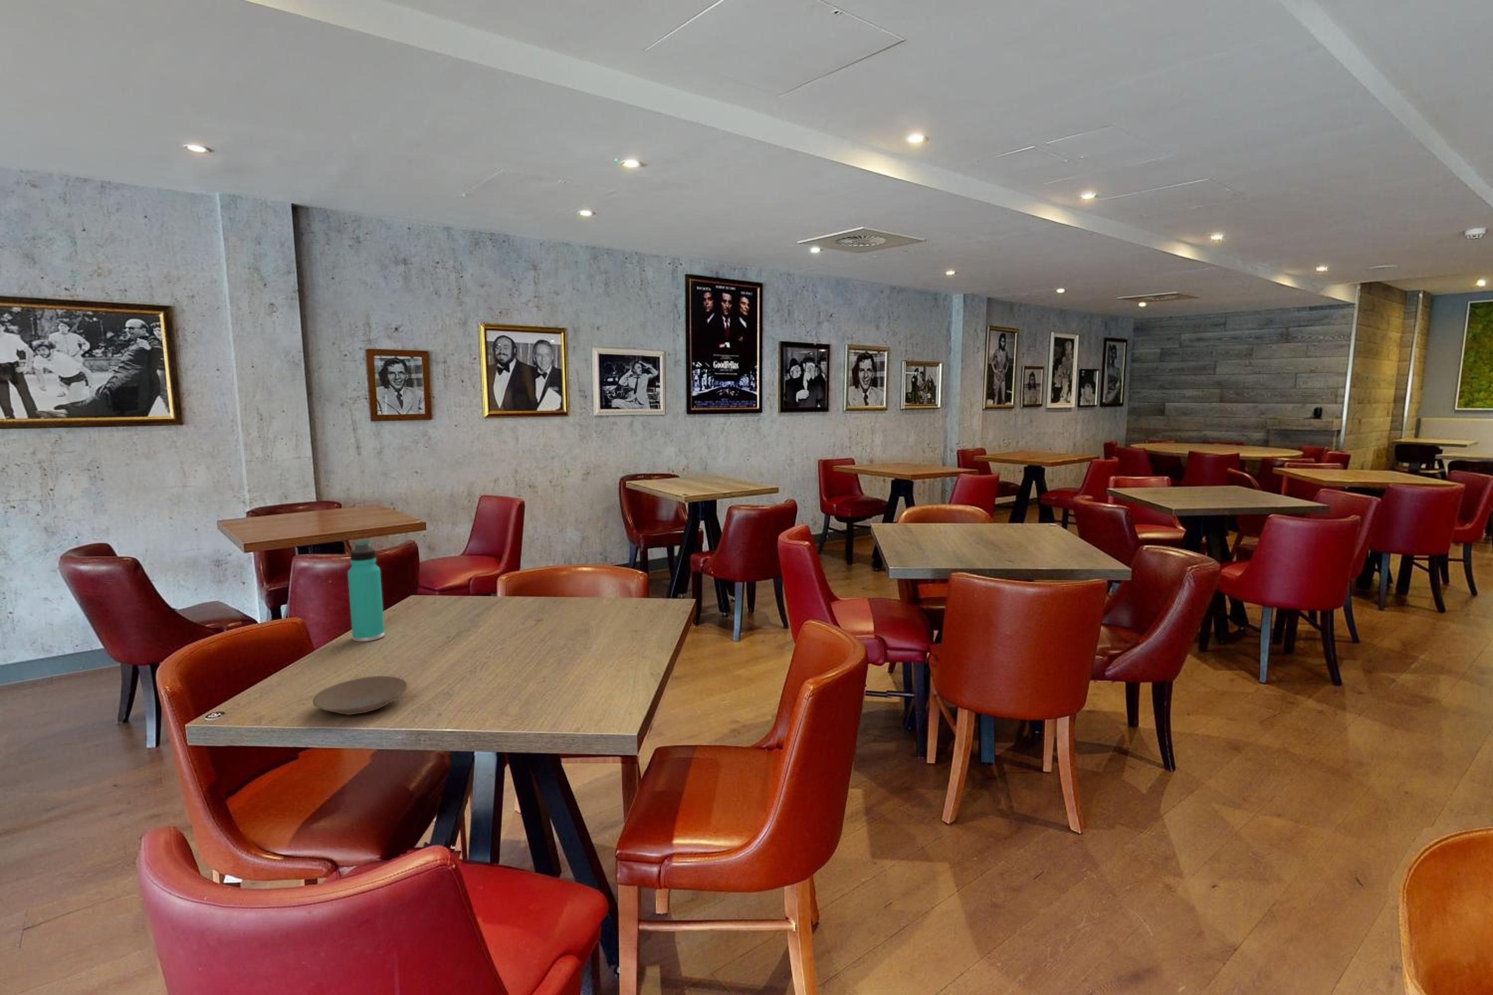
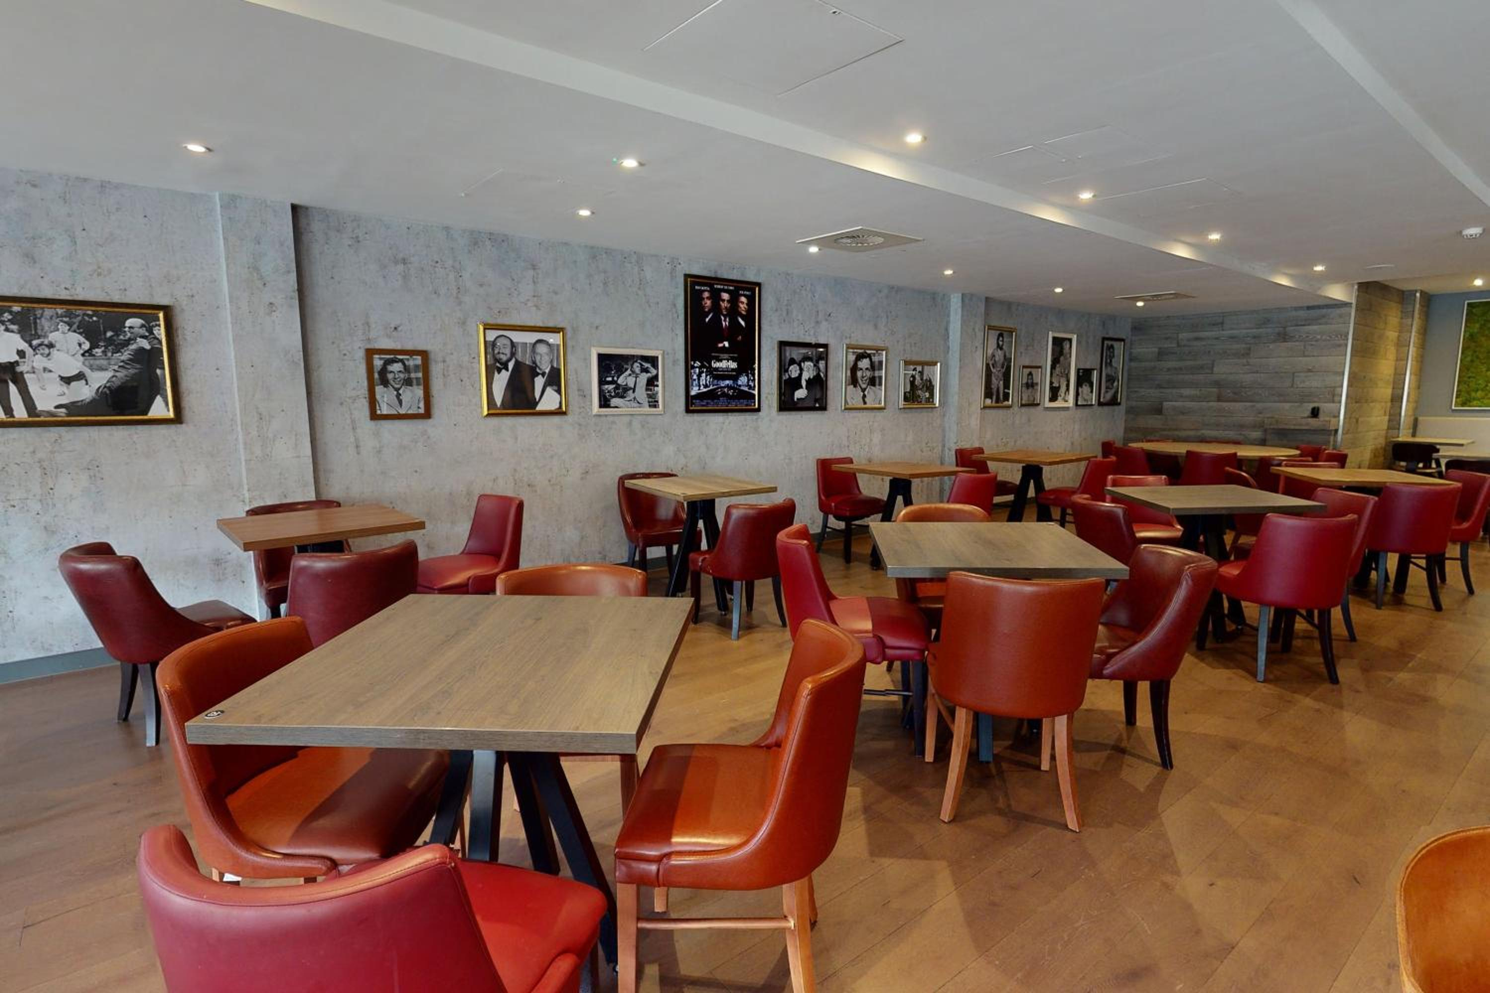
- plate (361, 697)
- thermos bottle (365, 590)
